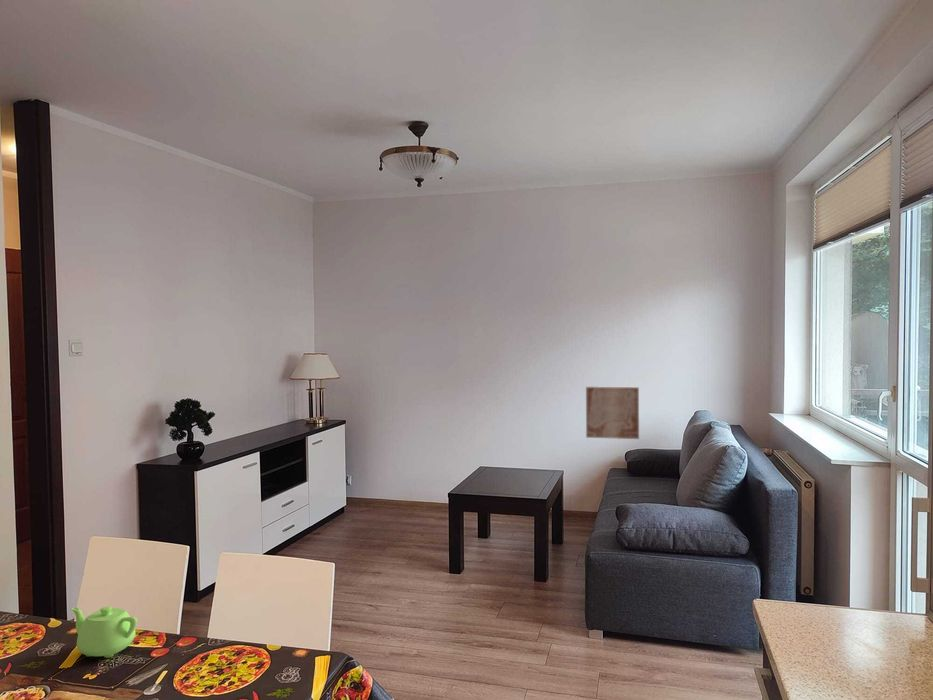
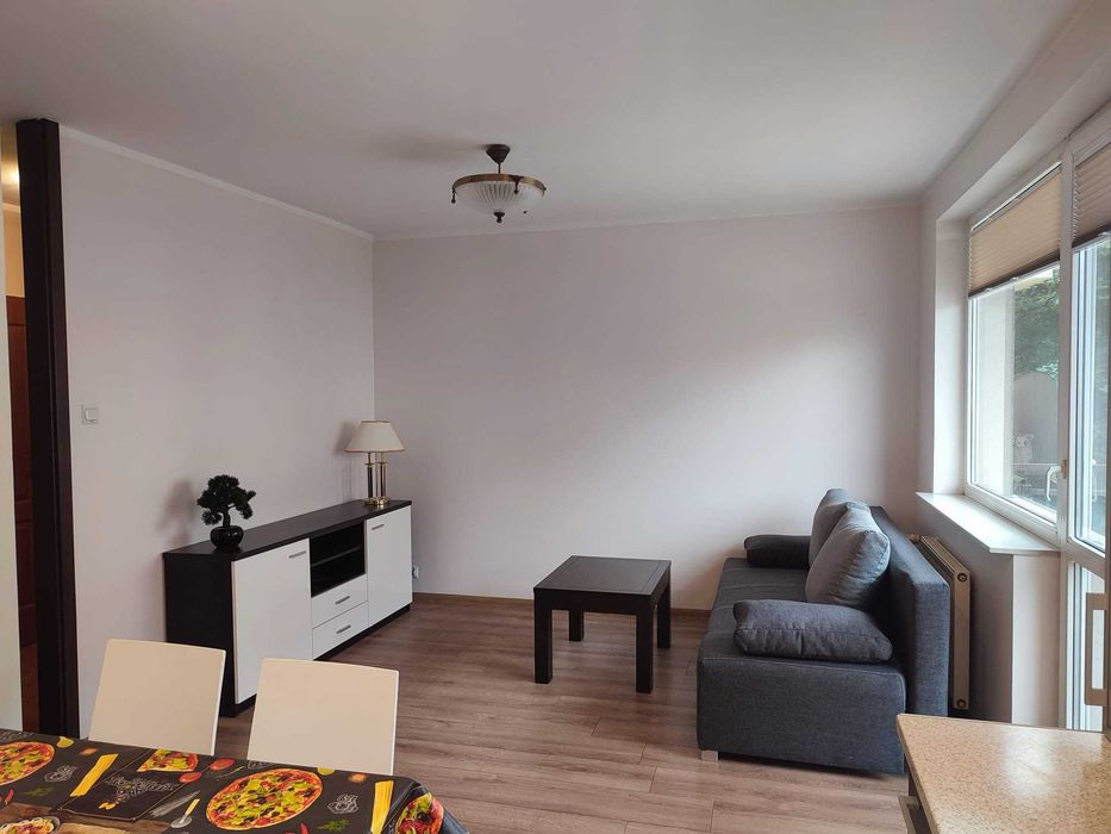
- teapot (103, 629)
- wall art (612, 412)
